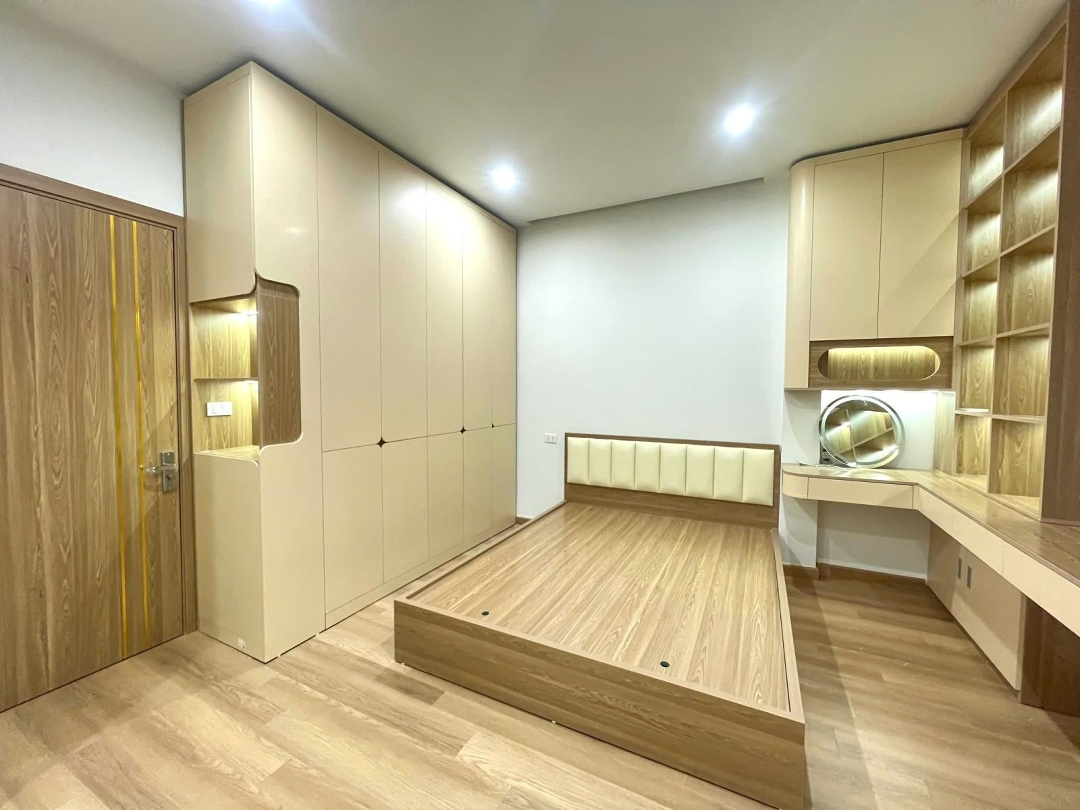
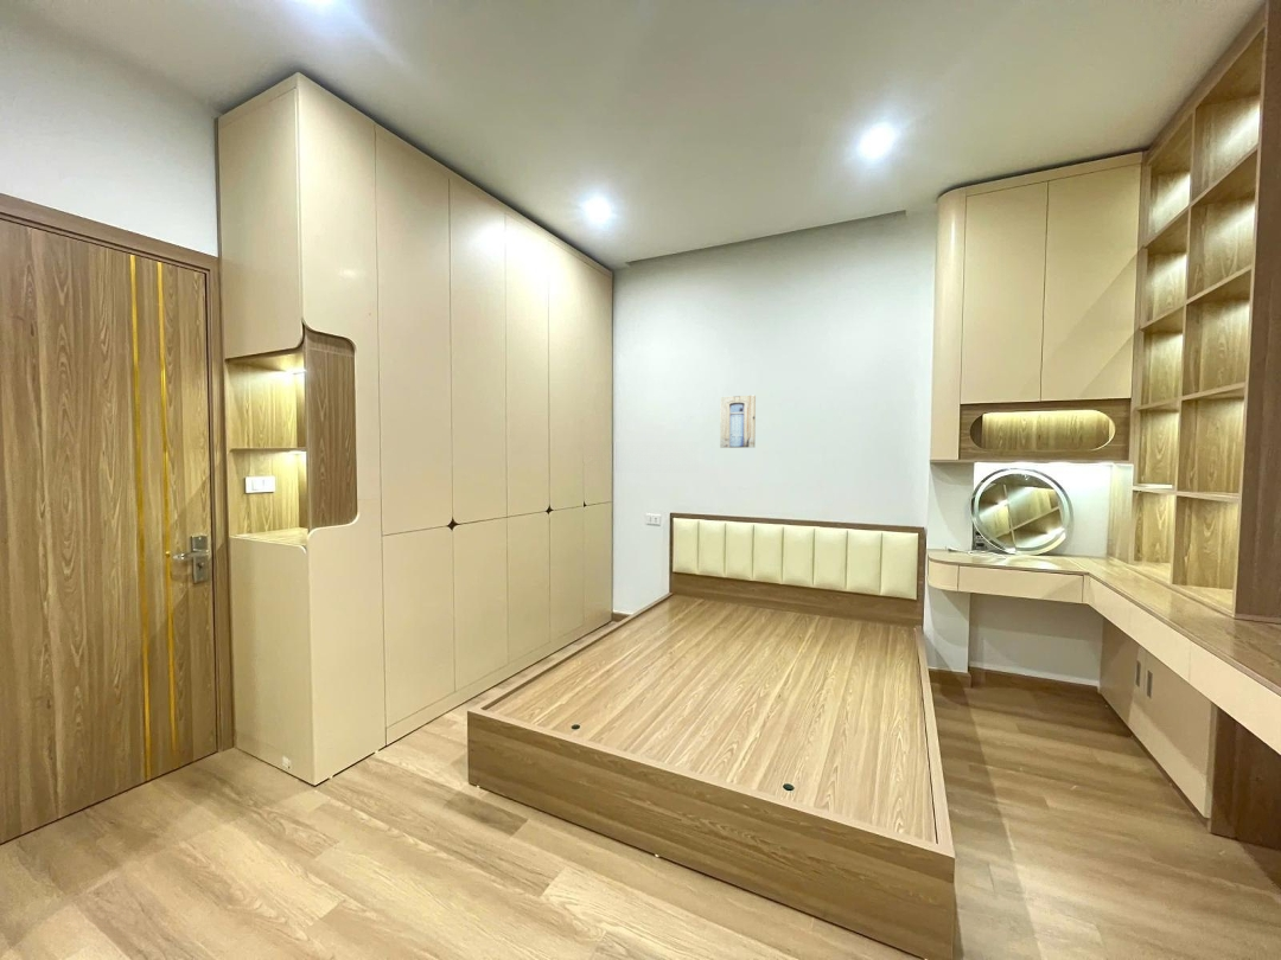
+ wall art (737, 422)
